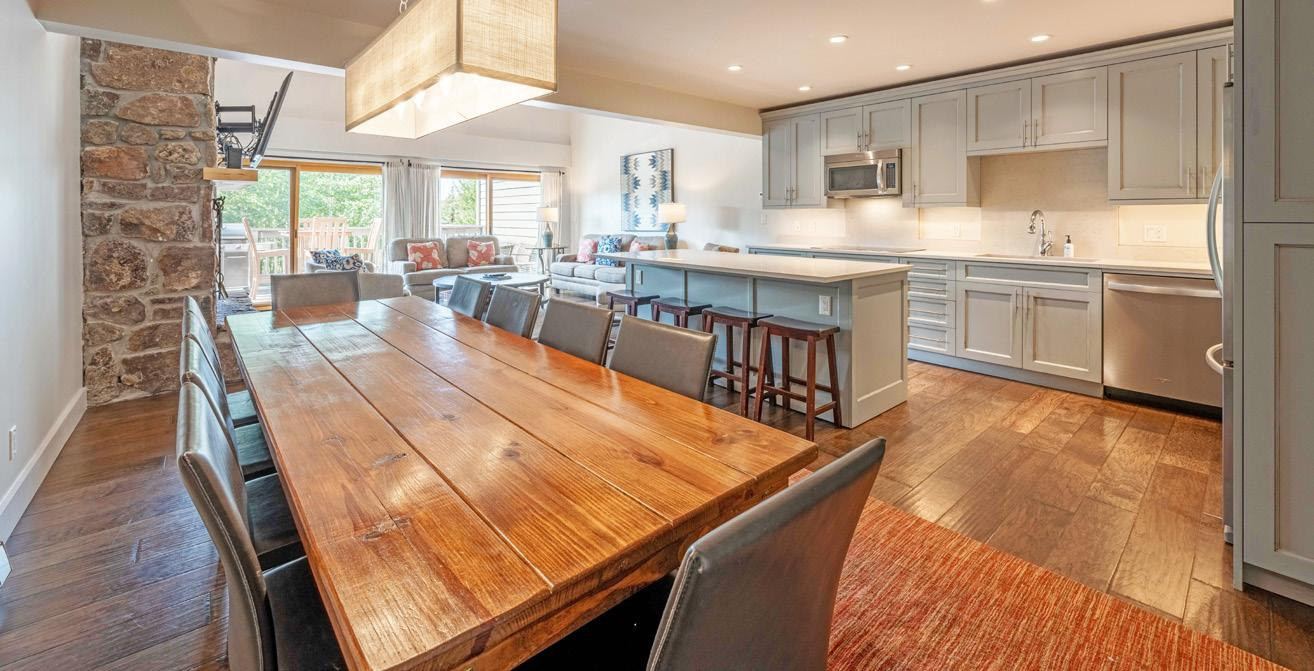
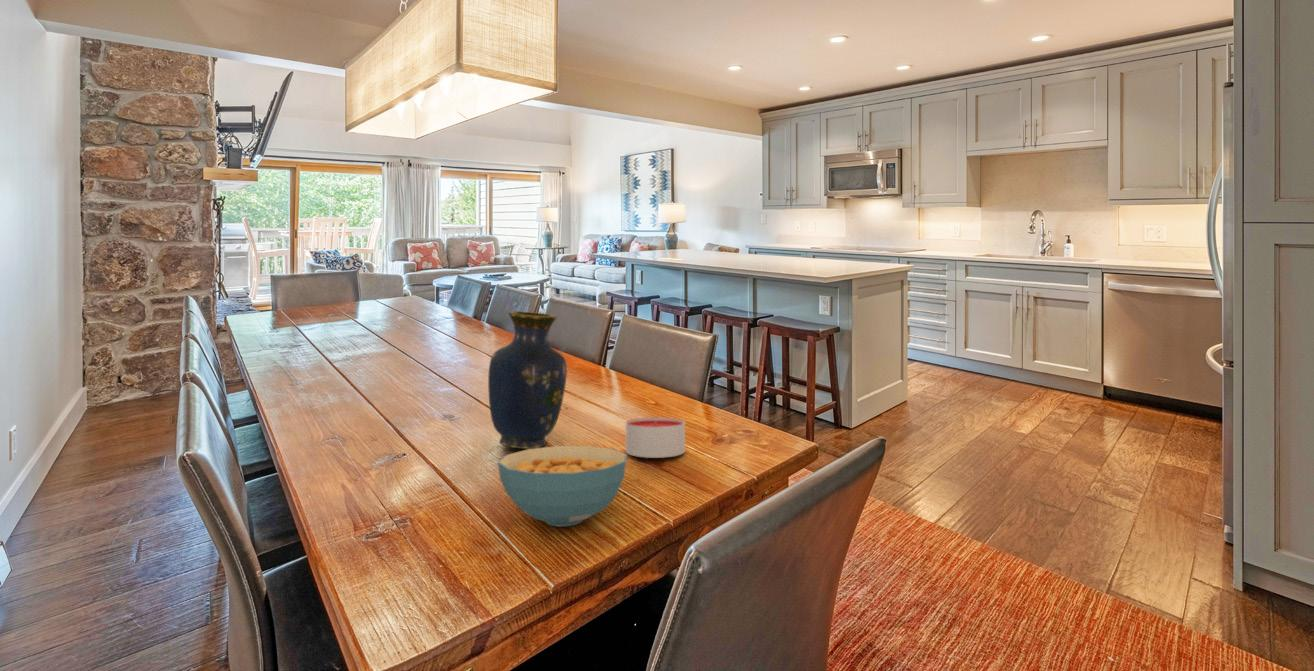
+ cereal bowl (564, 489)
+ vase (527, 379)
+ candle (655, 435)
